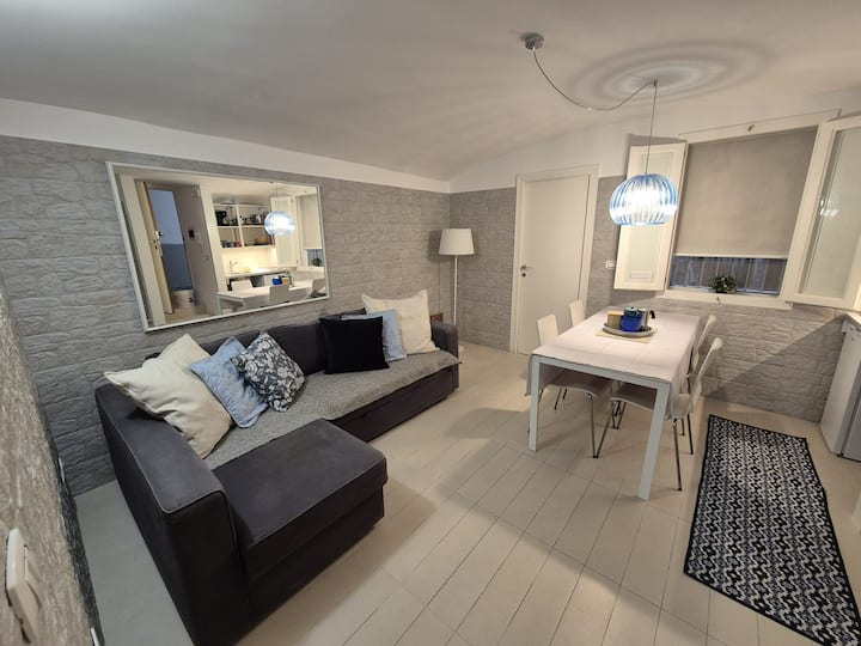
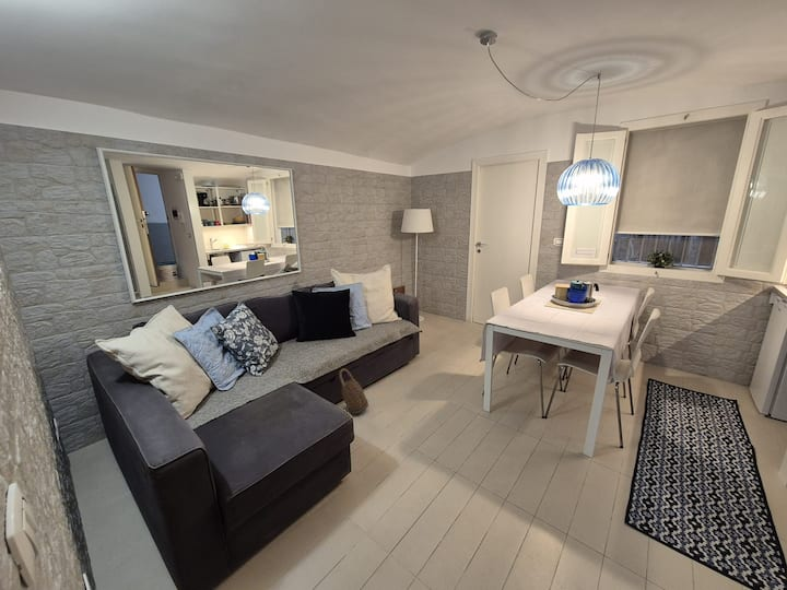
+ basket (355, 389)
